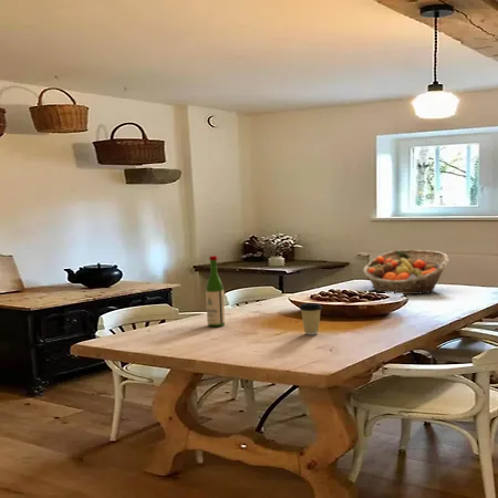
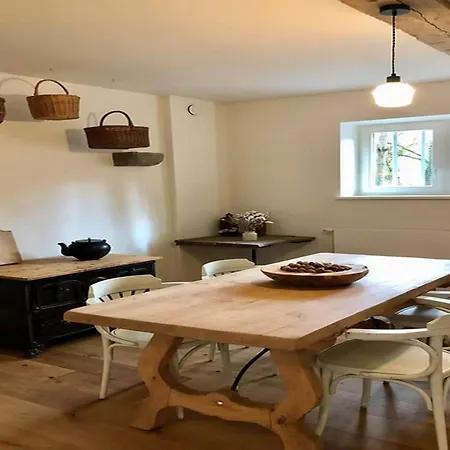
- fruit basket (405, 271)
- wine bottle (215, 290)
- coffee cup (311, 318)
